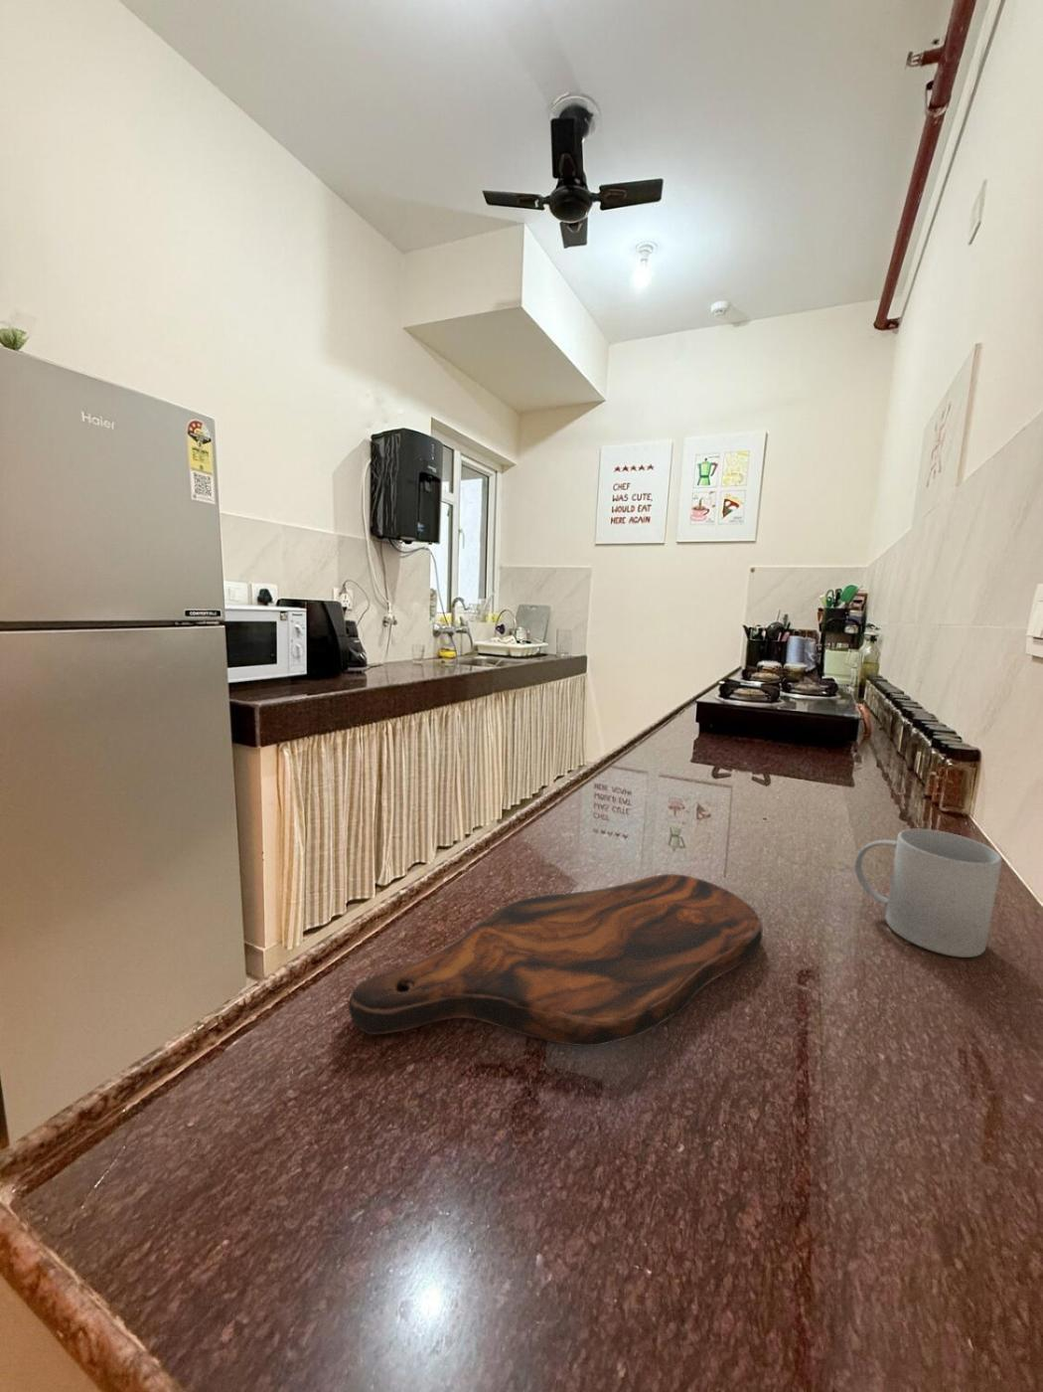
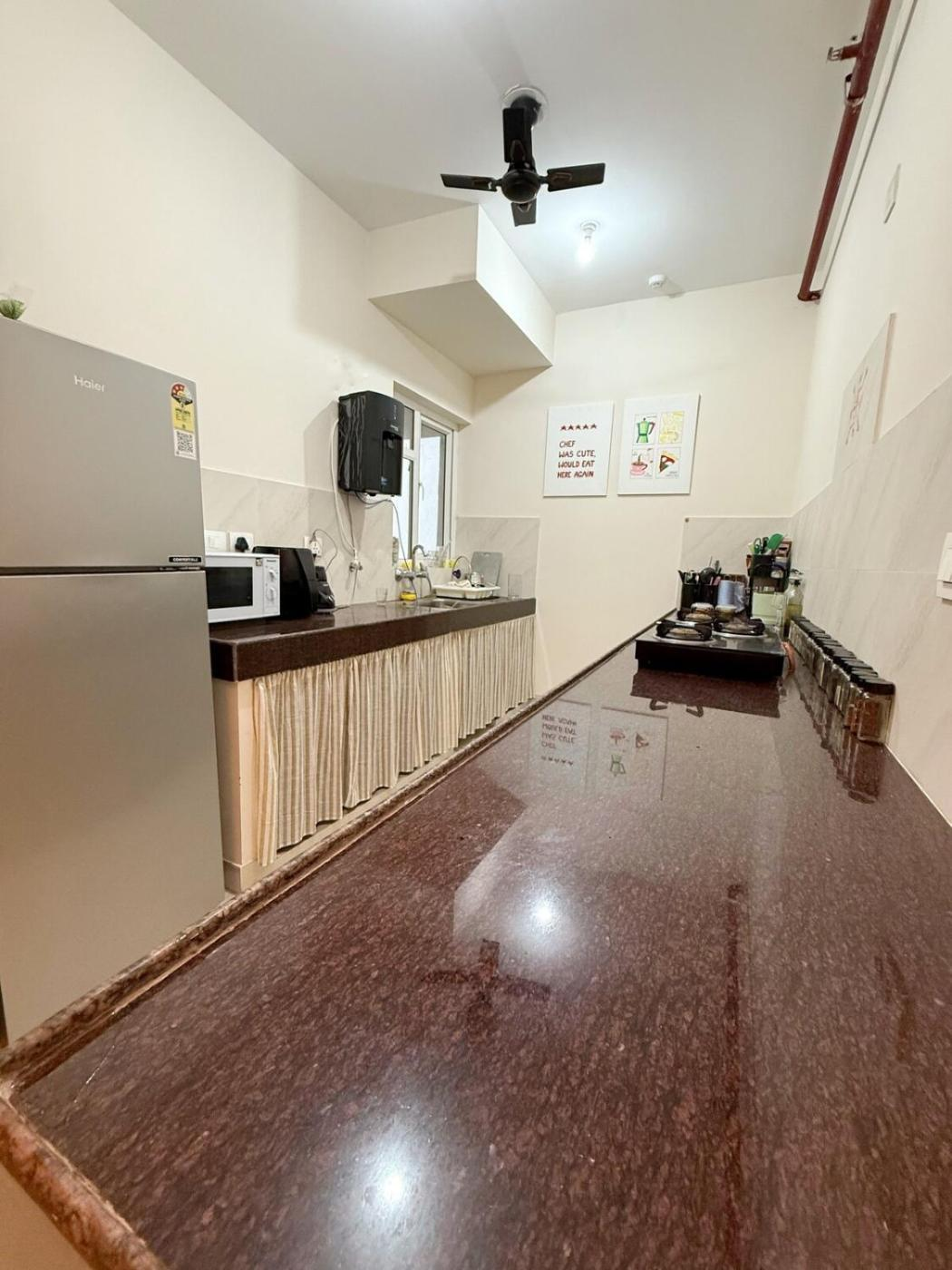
- cutting board (584, 955)
- mug (919, 882)
